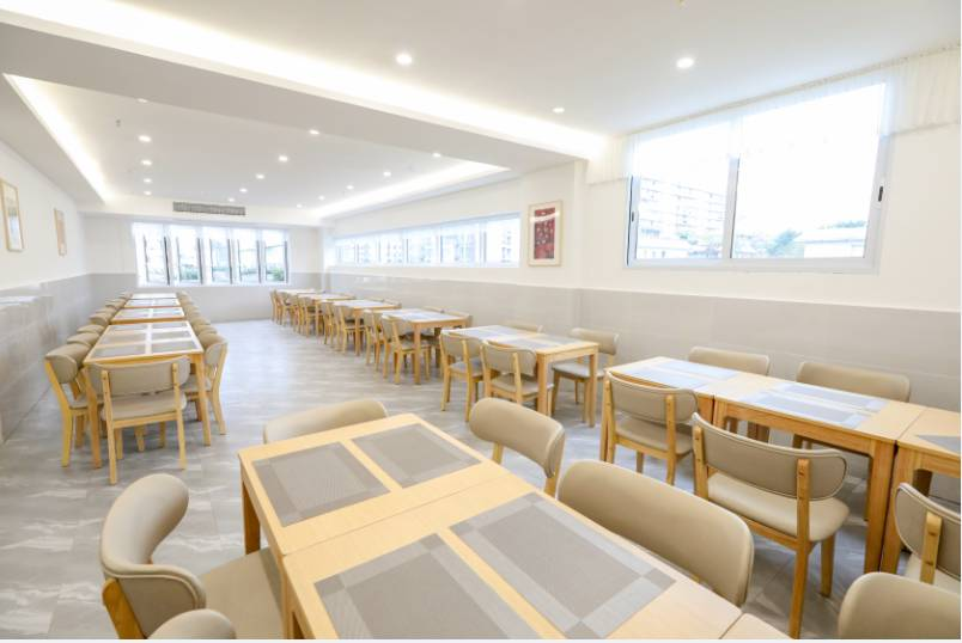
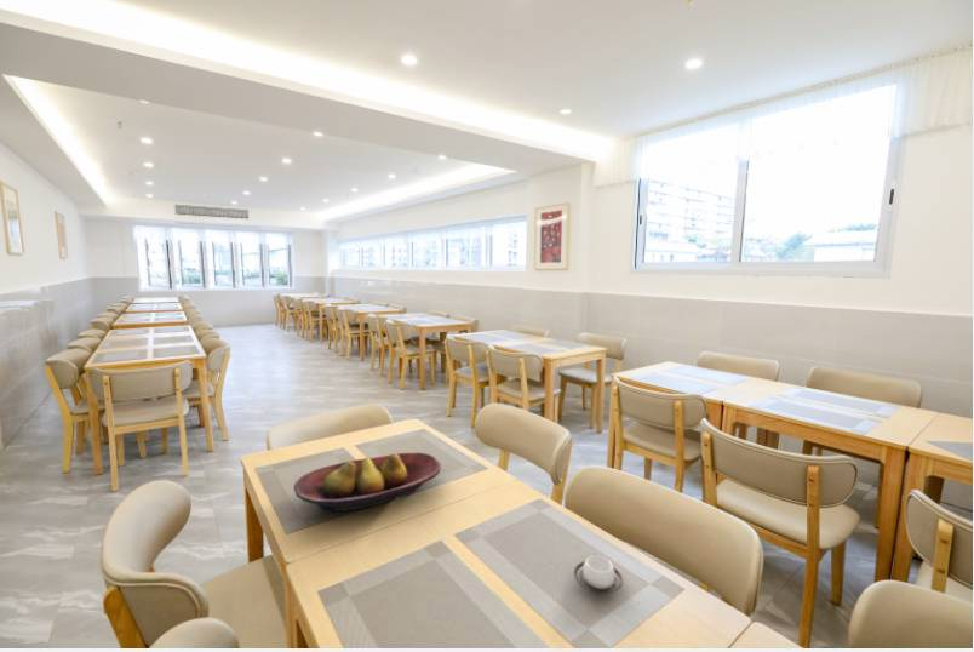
+ fruit bowl (372, 475)
+ cup (597, 573)
